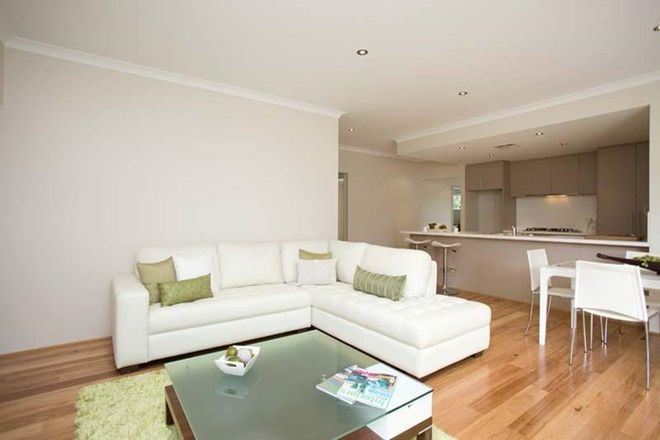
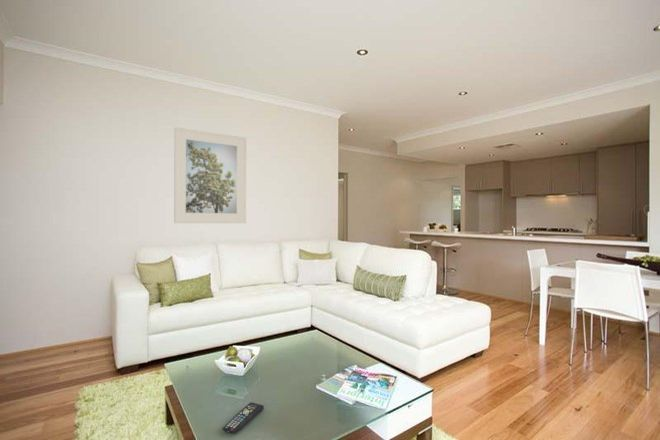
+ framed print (212, 178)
+ remote control (244, 416)
